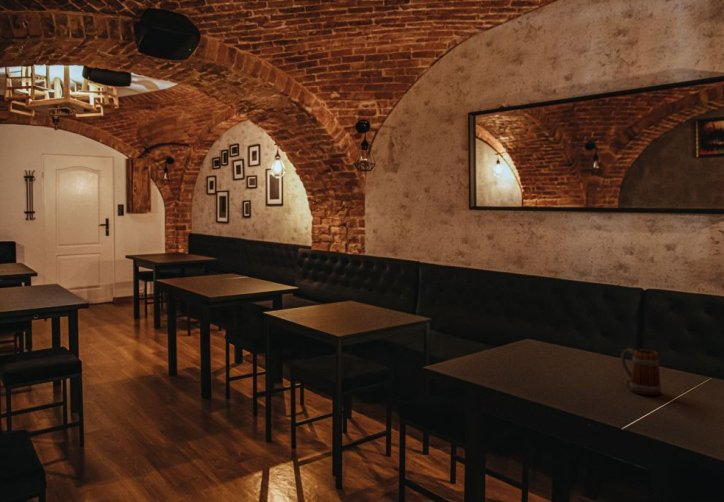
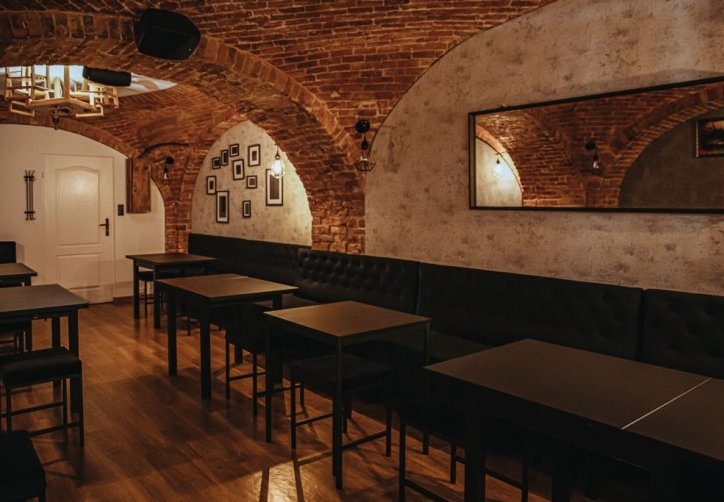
- beer mug (639, 370)
